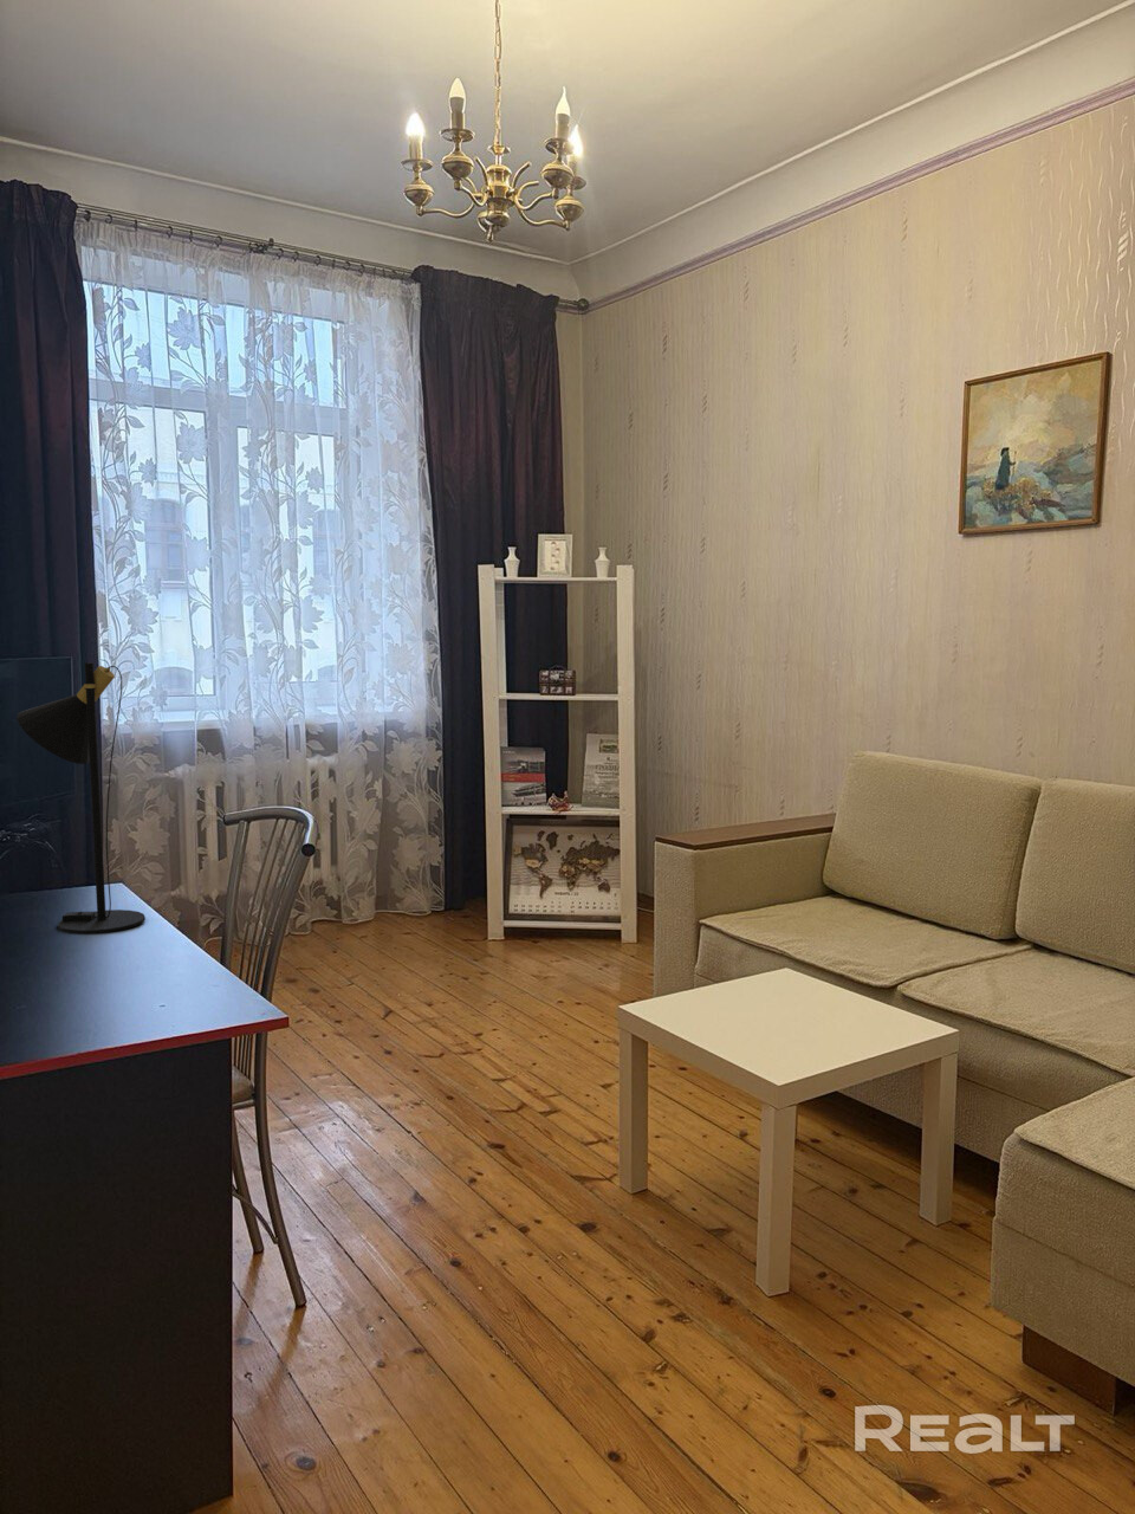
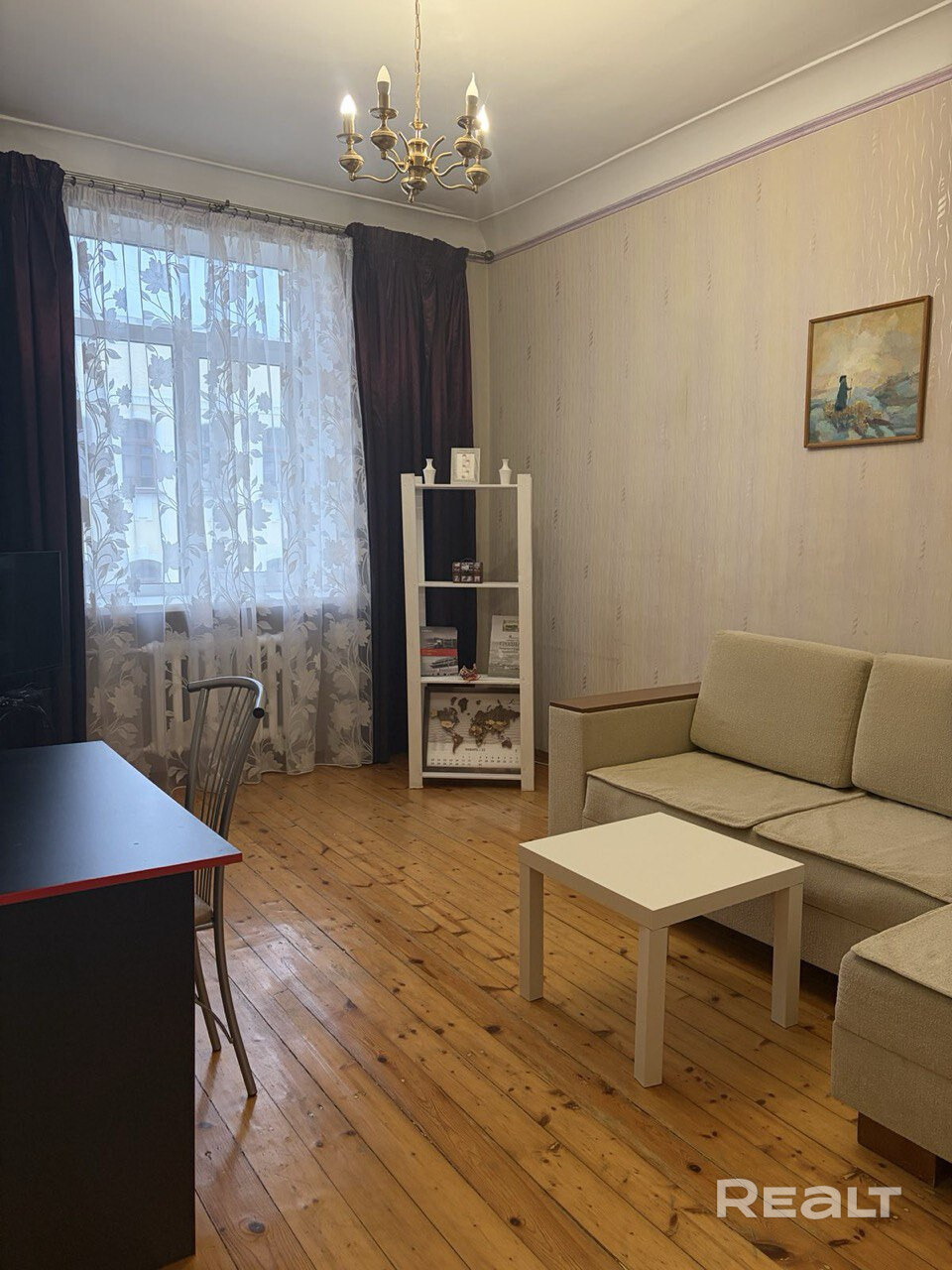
- table lamp (91, 793)
